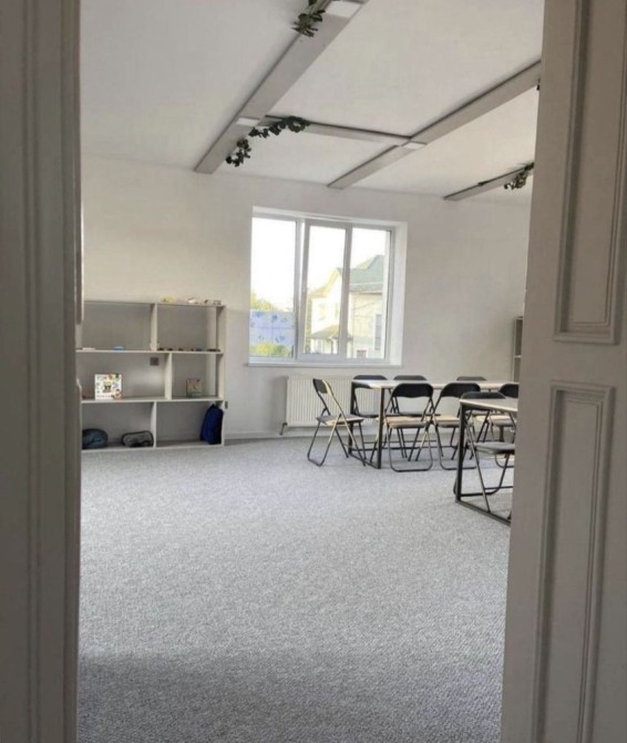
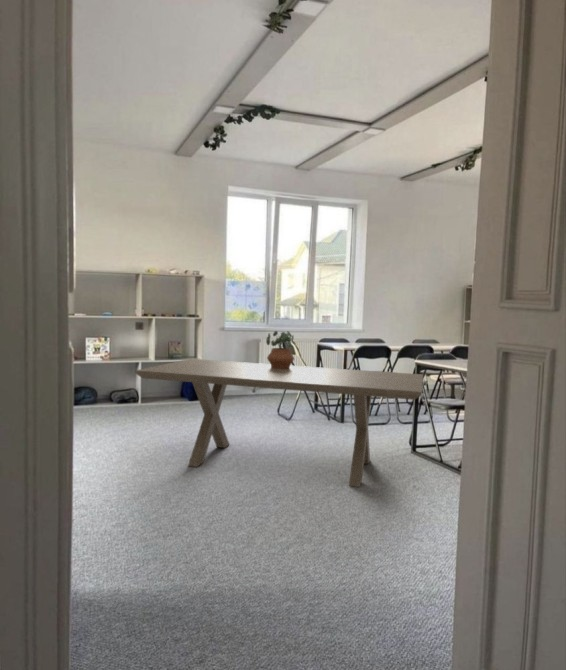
+ dining table (285, 389)
+ potted plant (281, 348)
